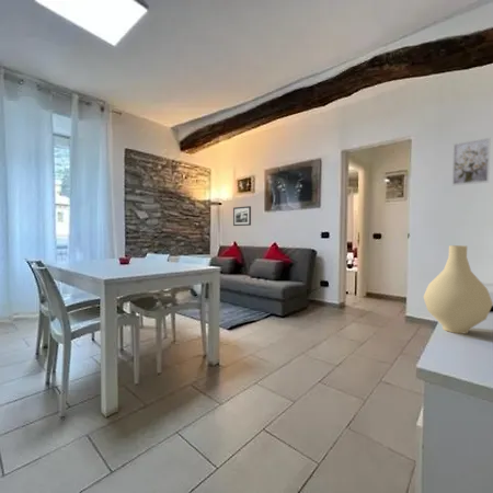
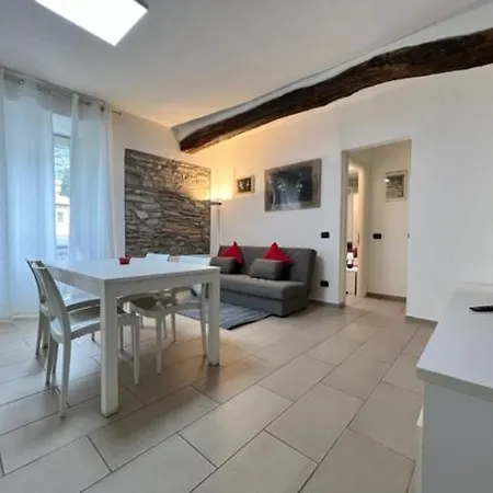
- vase (456, 288)
- picture frame (241, 216)
- wall art (470, 162)
